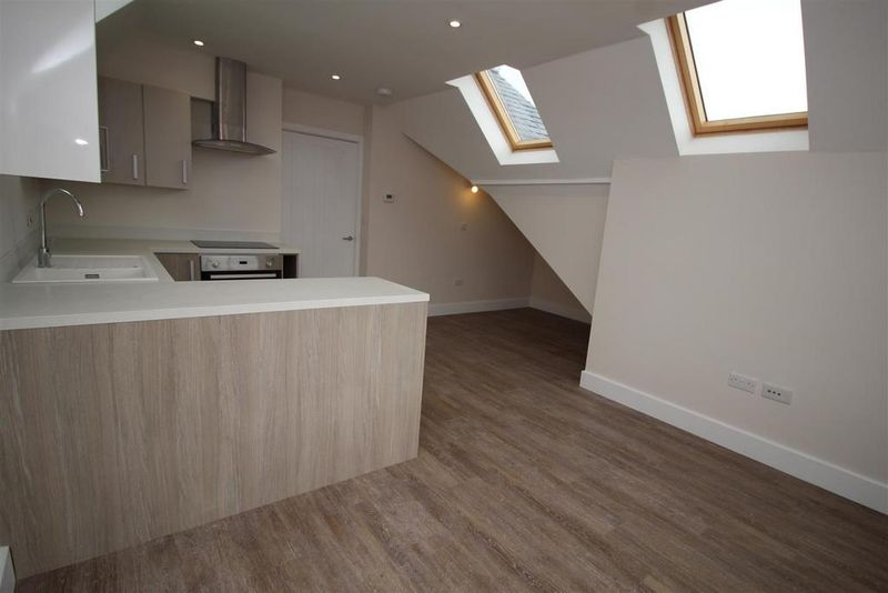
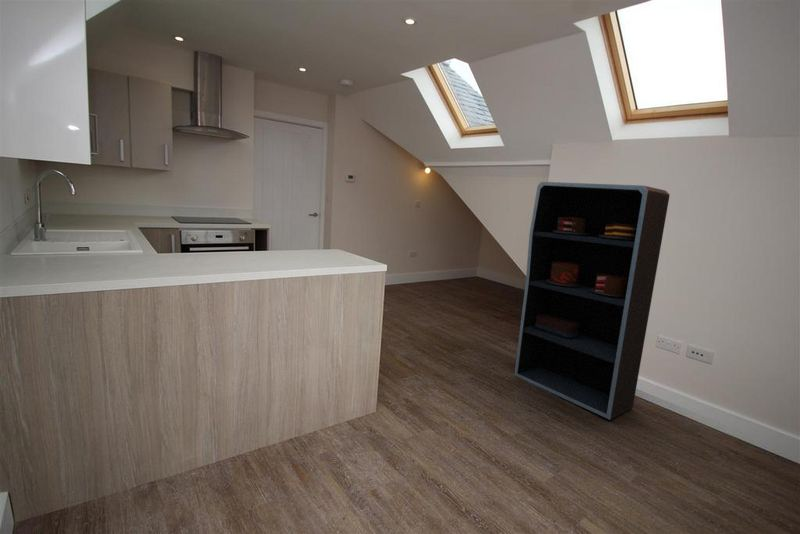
+ bookshelf (582, 290)
